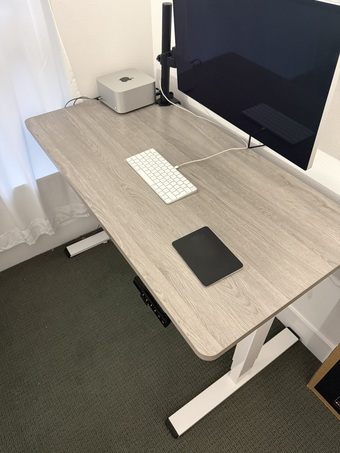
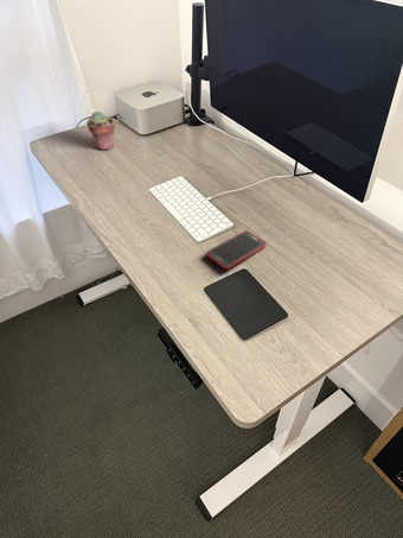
+ cell phone (236, 248)
+ potted succulent (102, 129)
